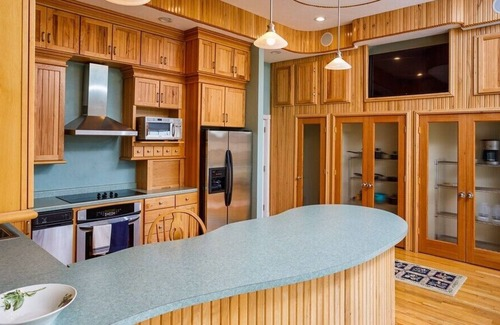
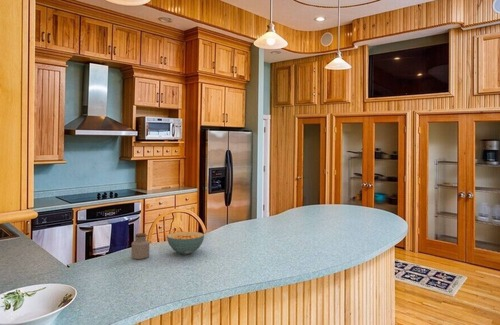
+ cereal bowl (185, 244)
+ jar (140, 245)
